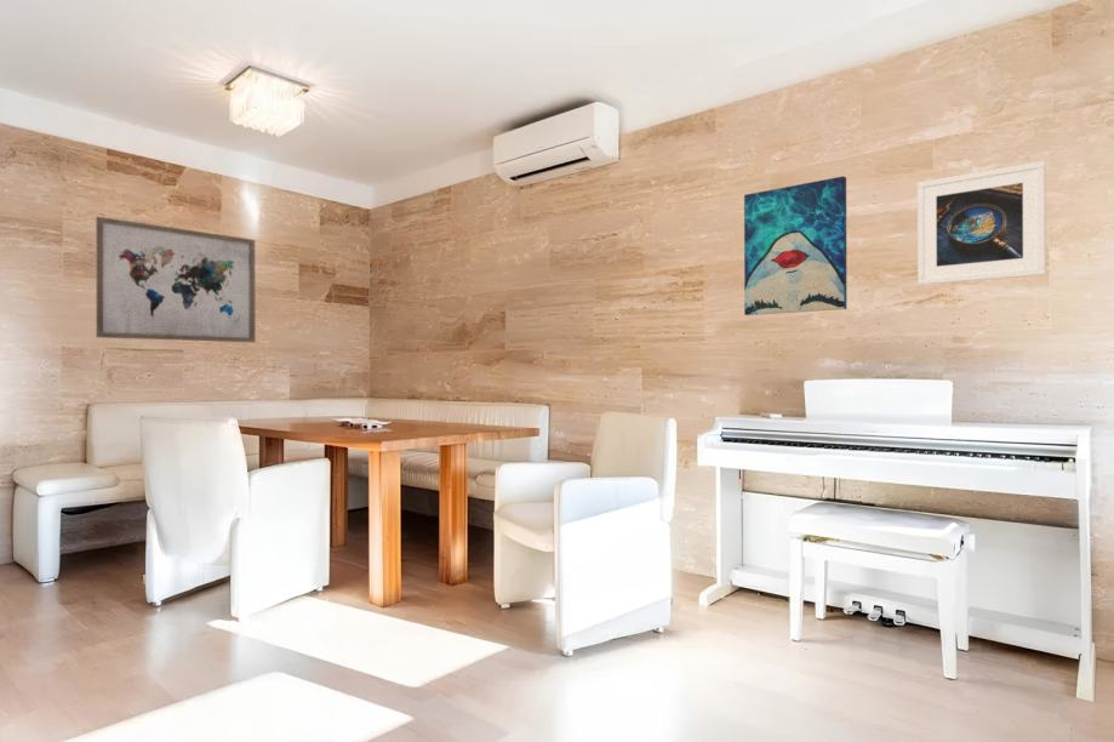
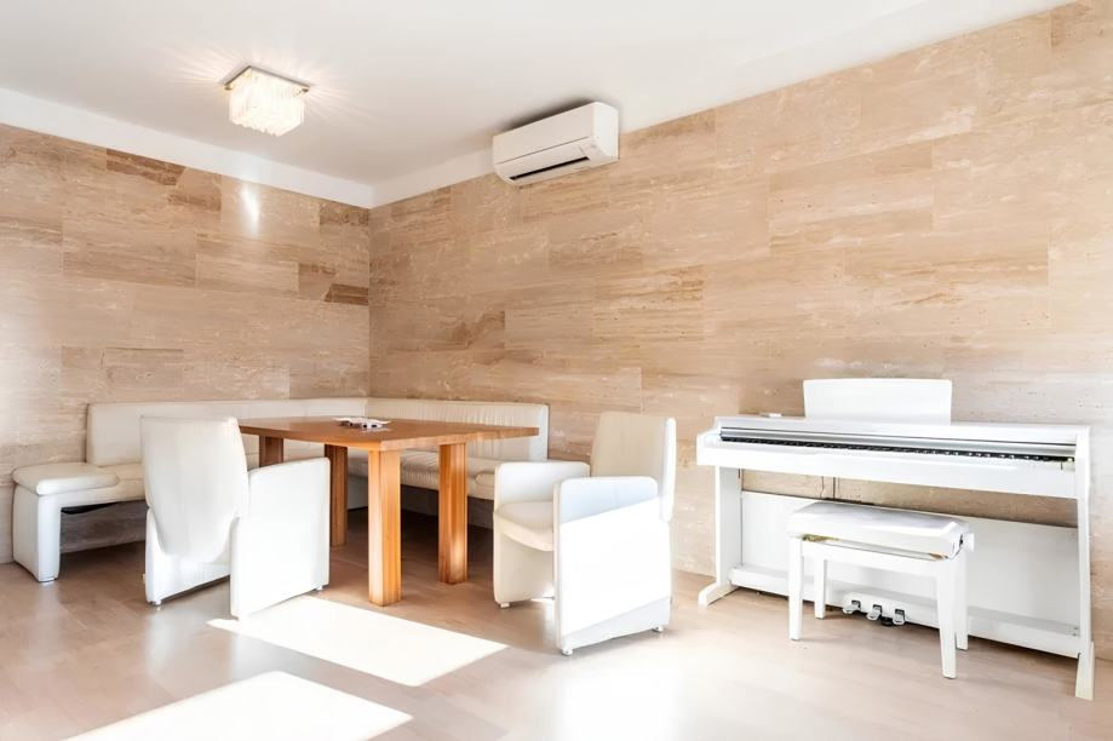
- wall art (793, 249)
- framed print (978, 226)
- wall art (182, 284)
